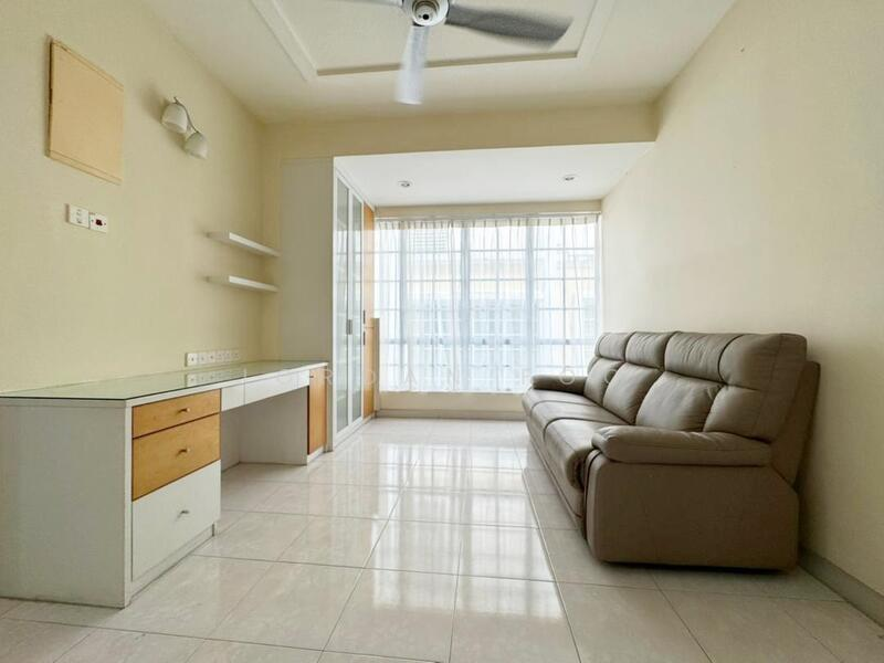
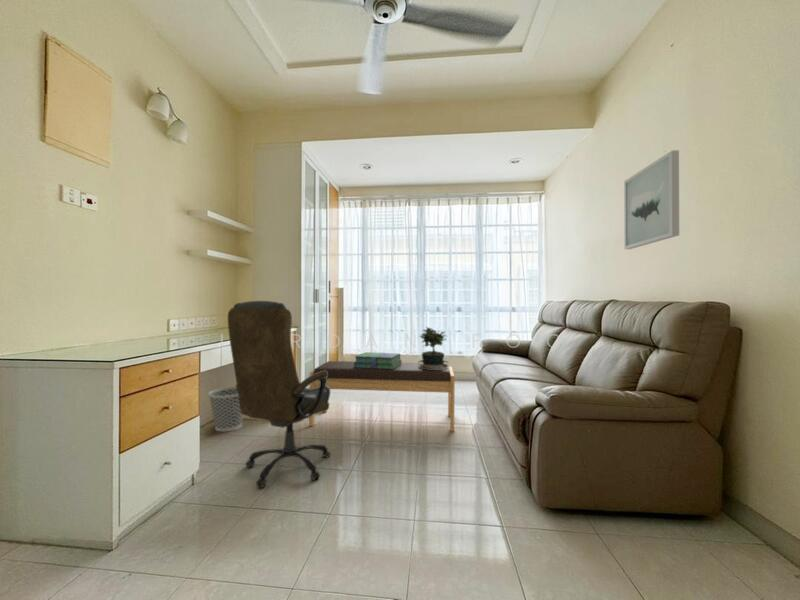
+ wall art (648, 205)
+ potted plant (431, 346)
+ wastebasket (228, 409)
+ office chair (283, 385)
+ stack of books (378, 359)
+ bench (383, 390)
